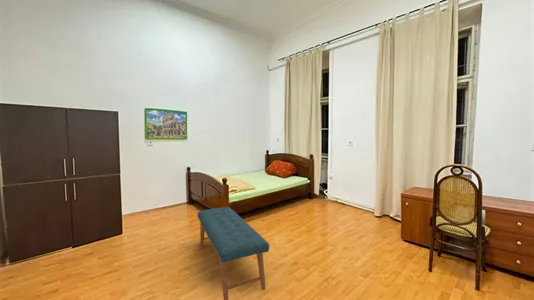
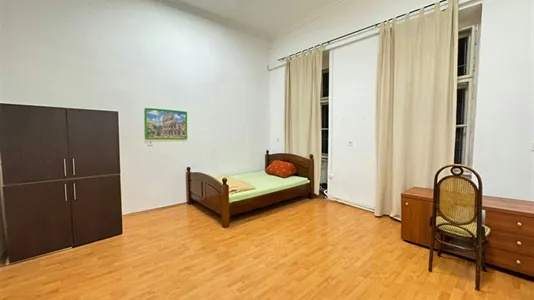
- bench (227, 242)
